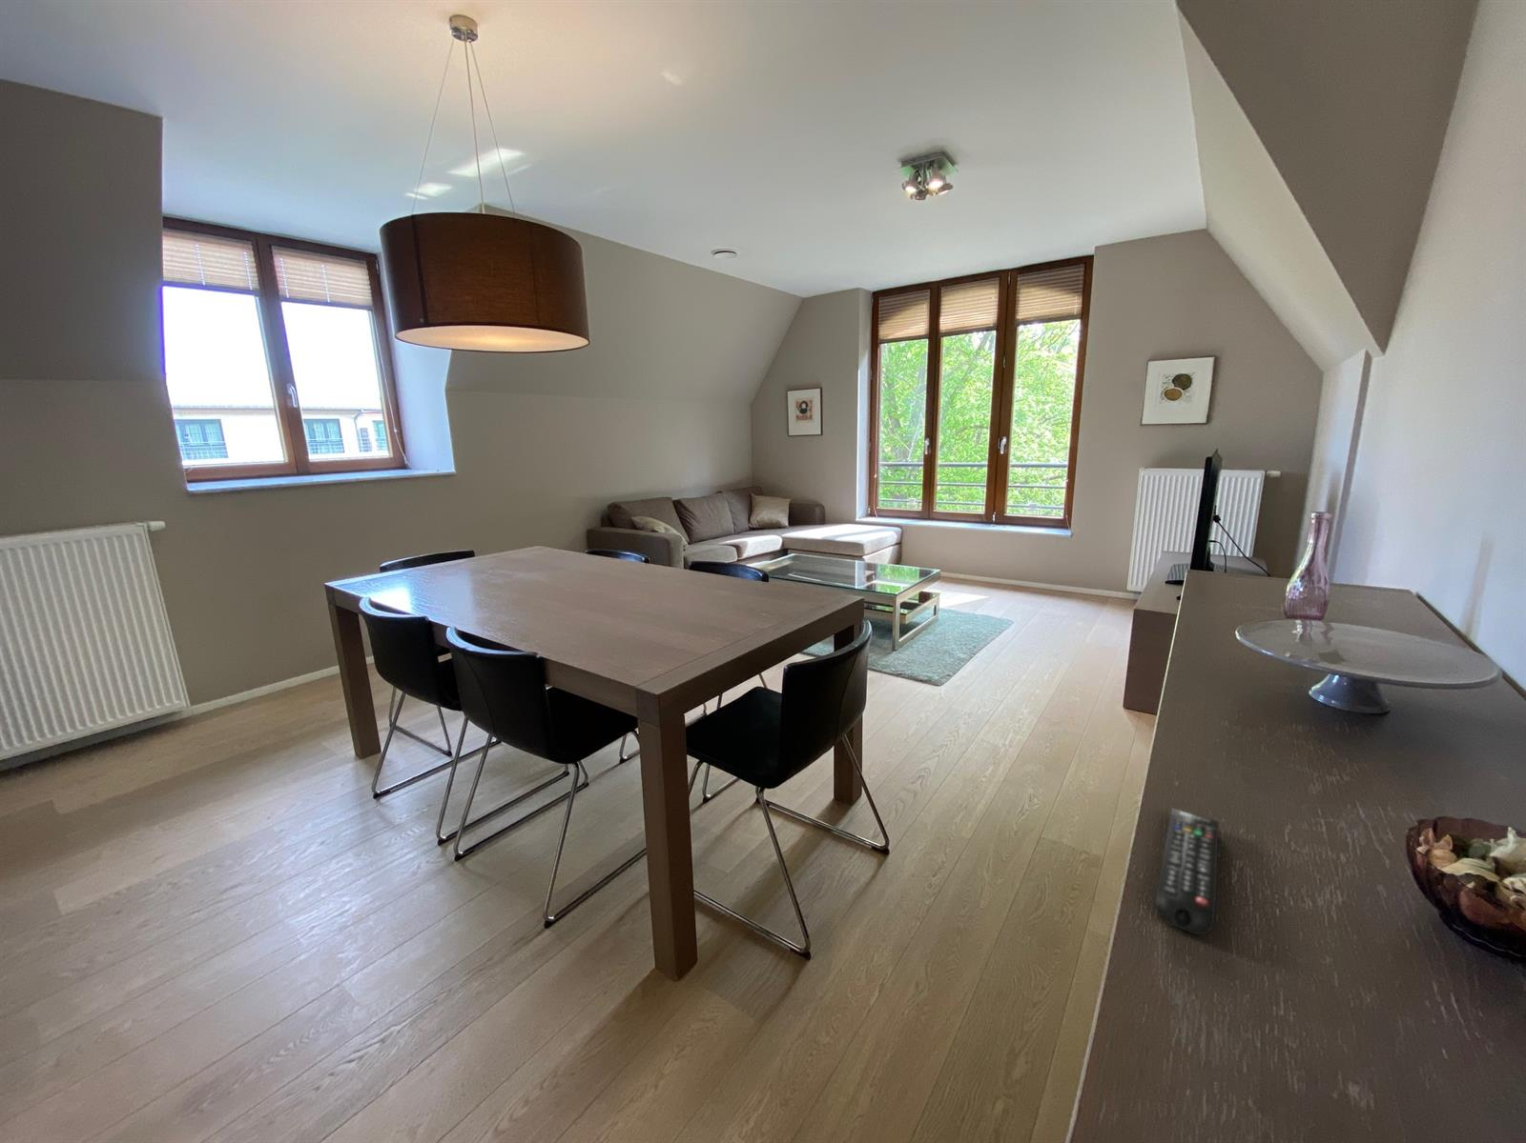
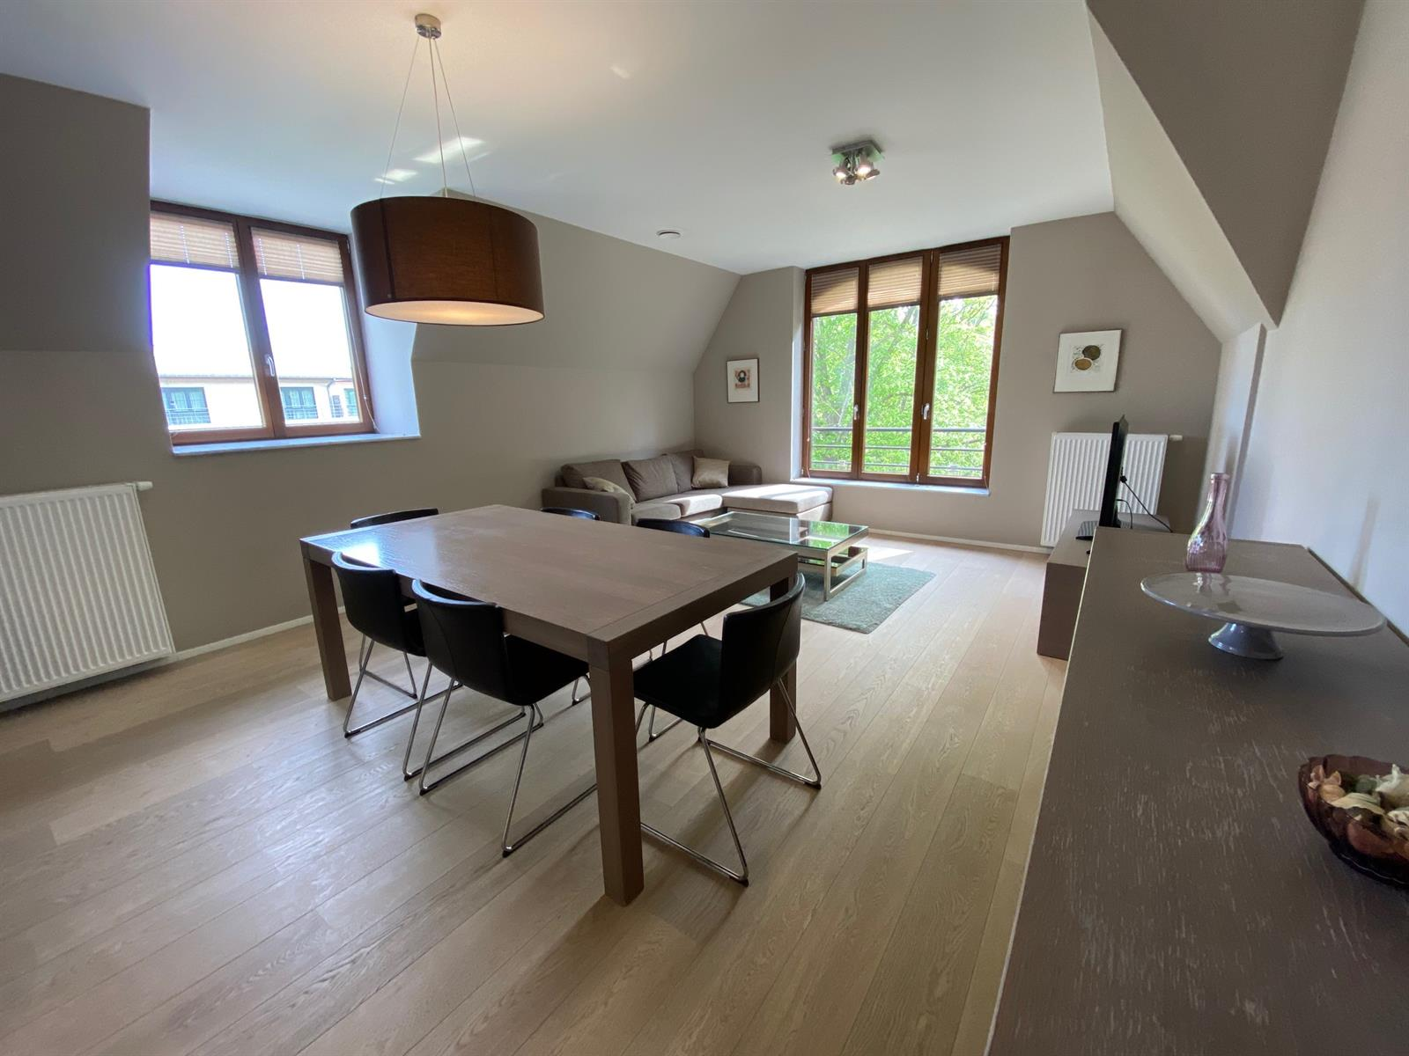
- remote control (1190, 861)
